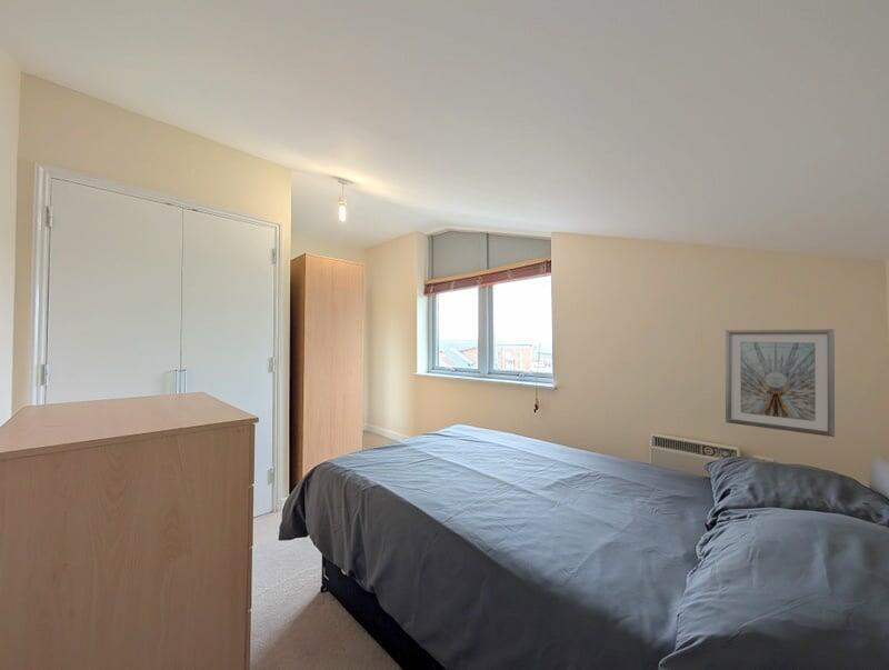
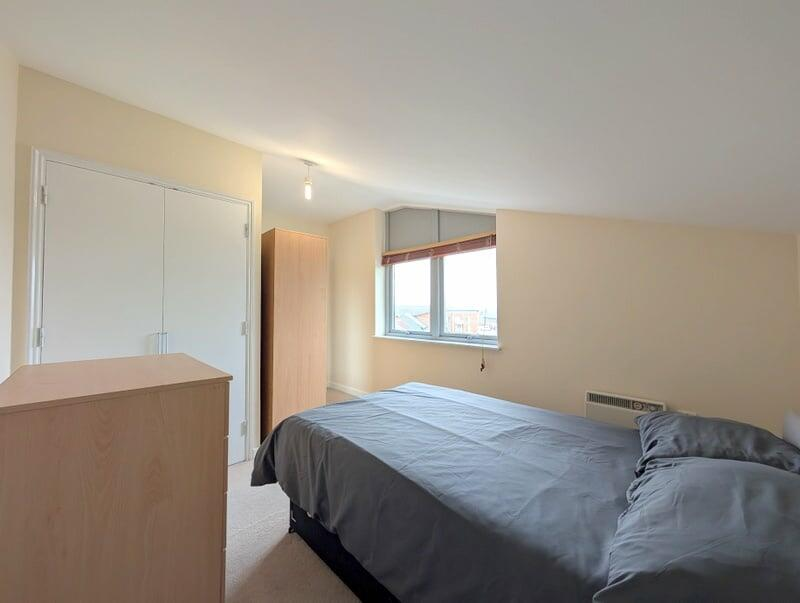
- picture frame (776, 379)
